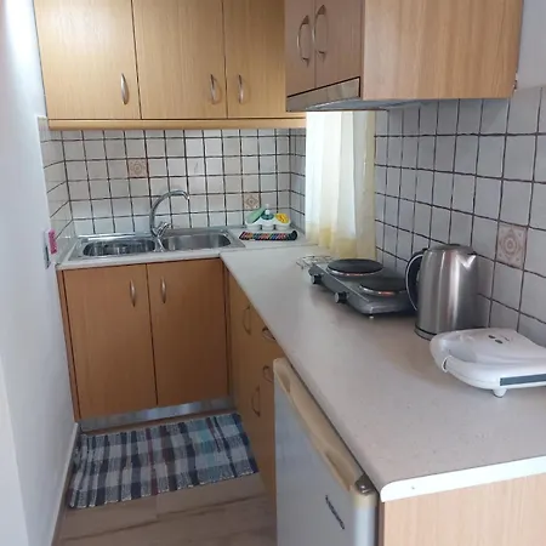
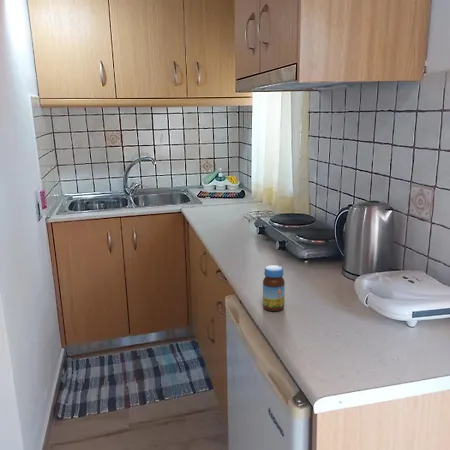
+ jar (273, 287)
